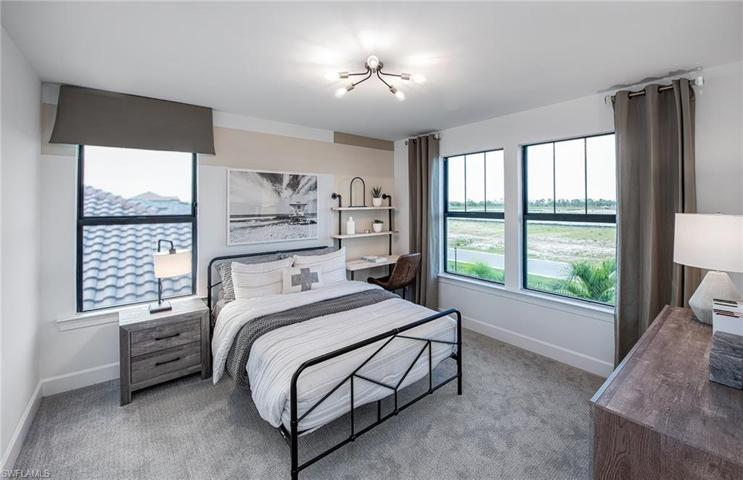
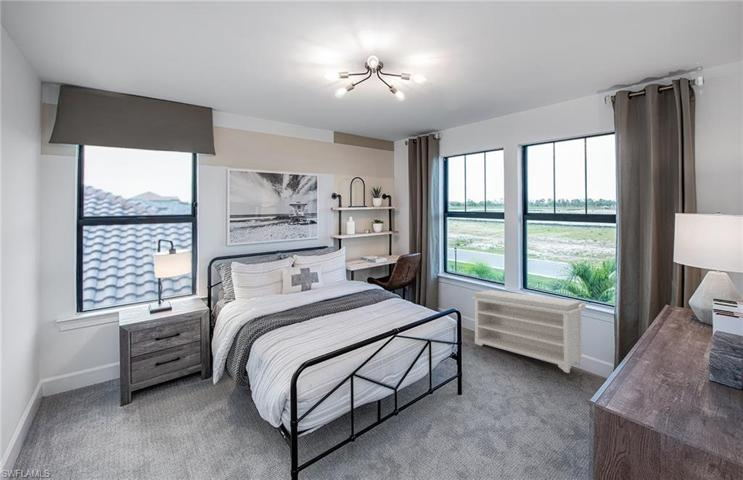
+ bench (524, 325)
